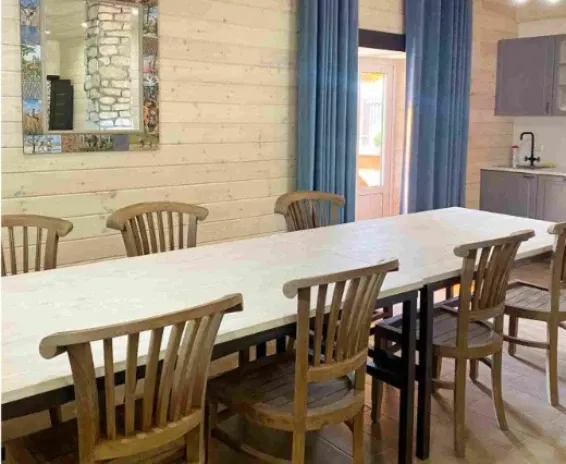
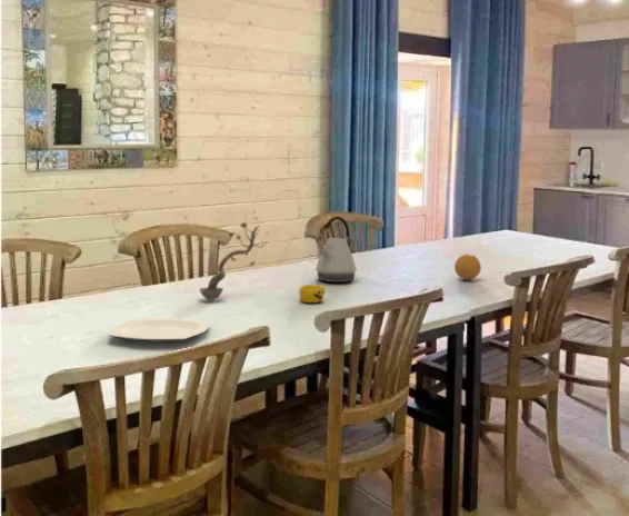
+ plate (160, 330)
+ cup (313, 292)
+ fruit (467, 267)
+ plant (239, 254)
+ kettle (335, 248)
